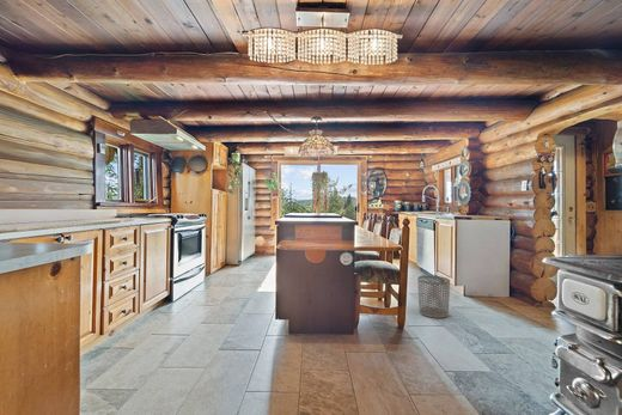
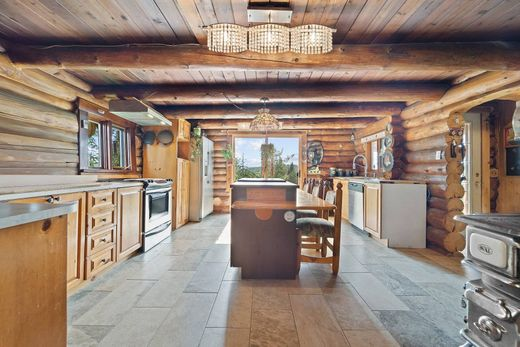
- waste bin (433, 295)
